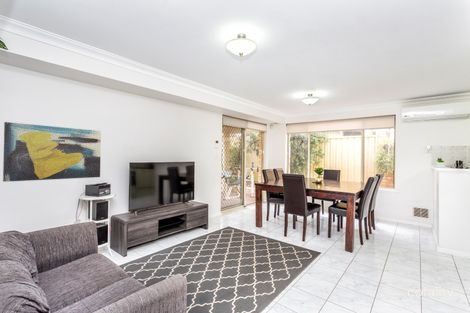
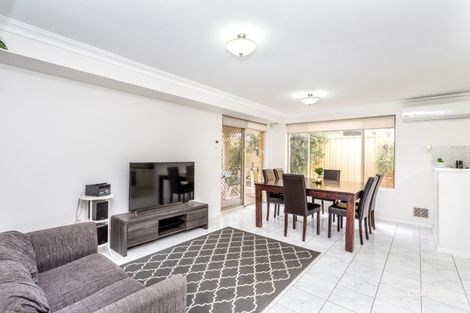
- wall art (58, 153)
